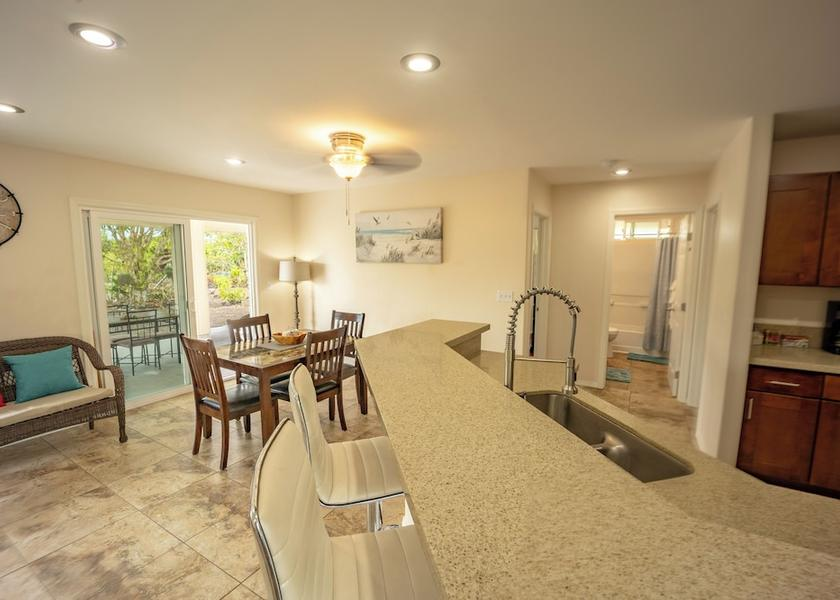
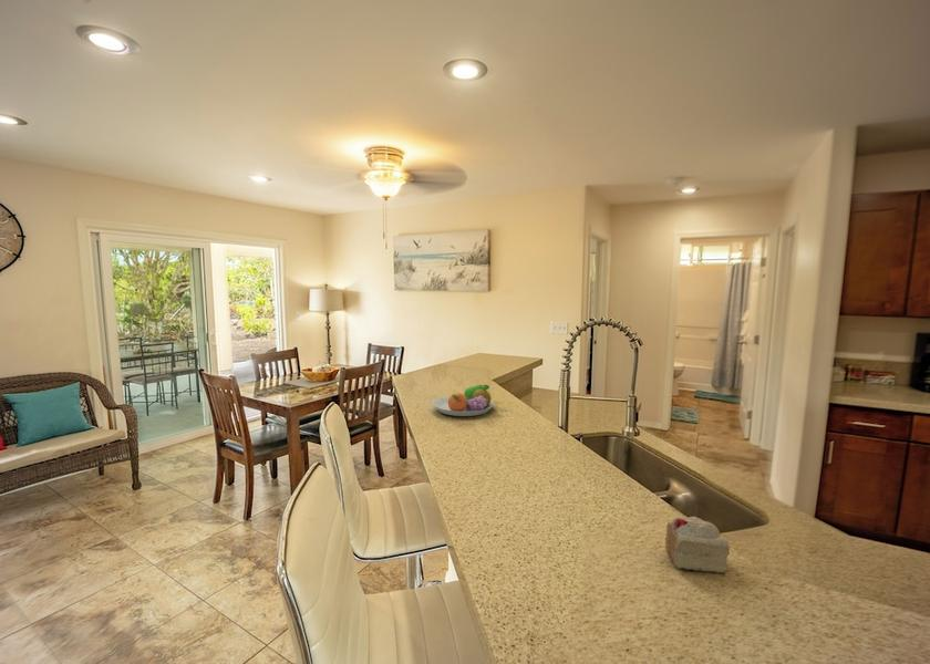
+ cake slice (695, 541)
+ fruit bowl (465, 396)
